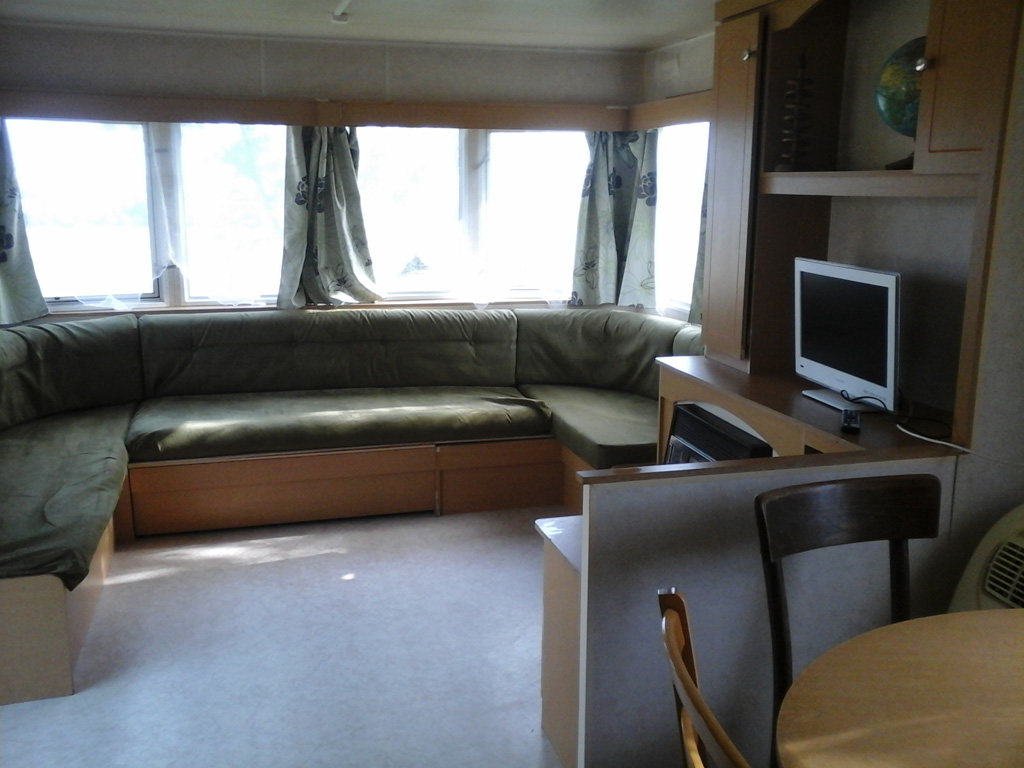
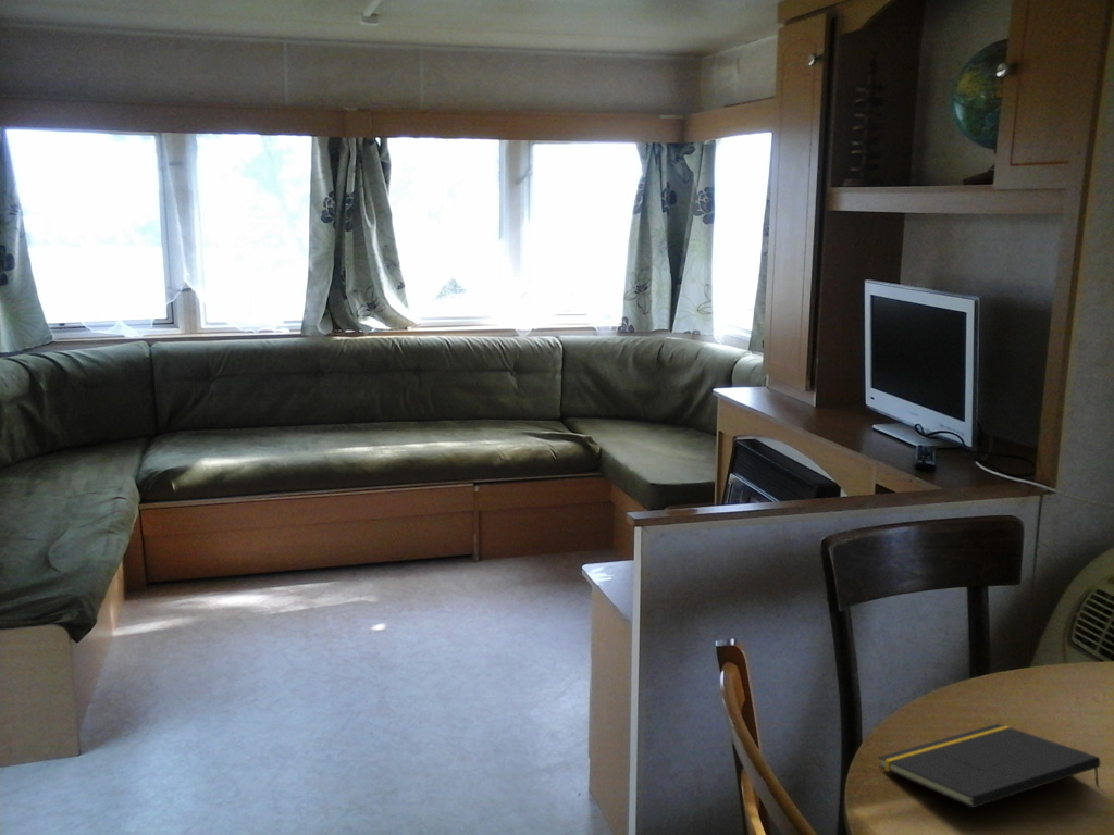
+ notepad (987, 762)
